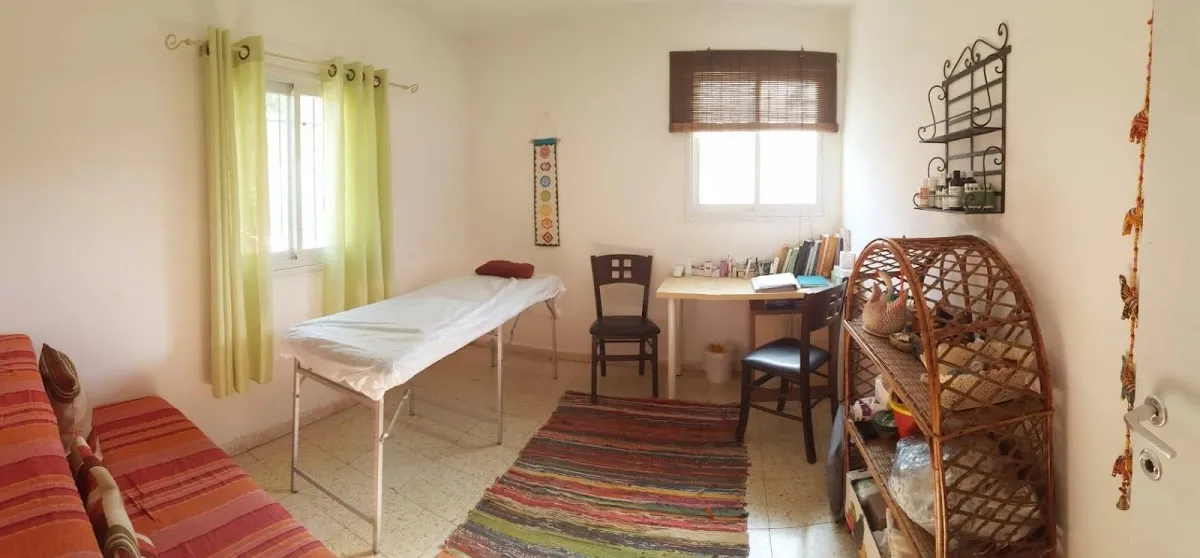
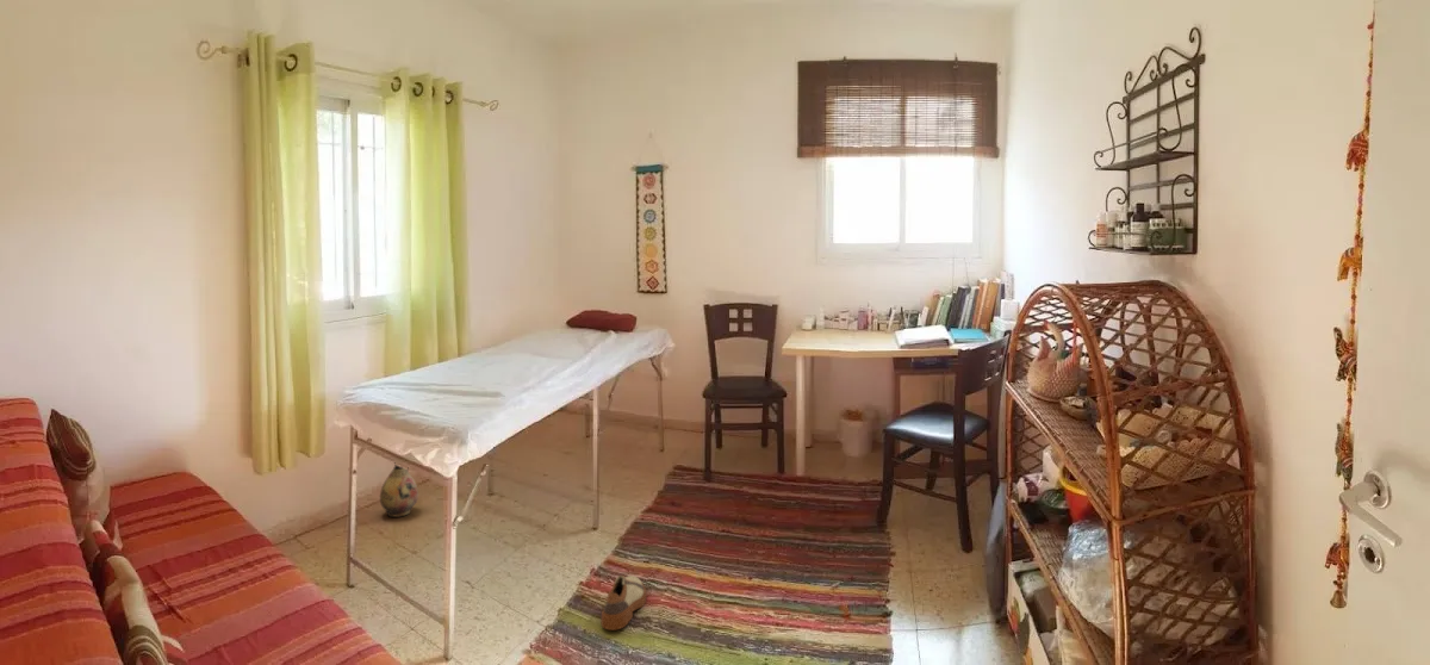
+ ceramic jug (399, 479)
+ shoe (624, 591)
